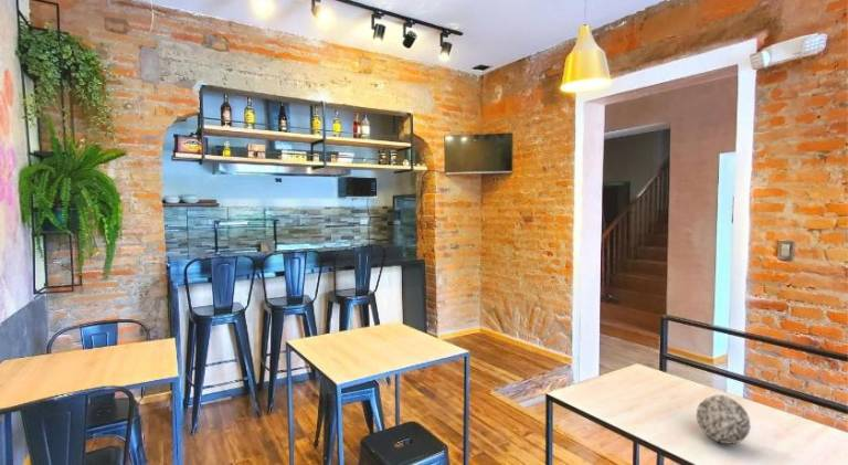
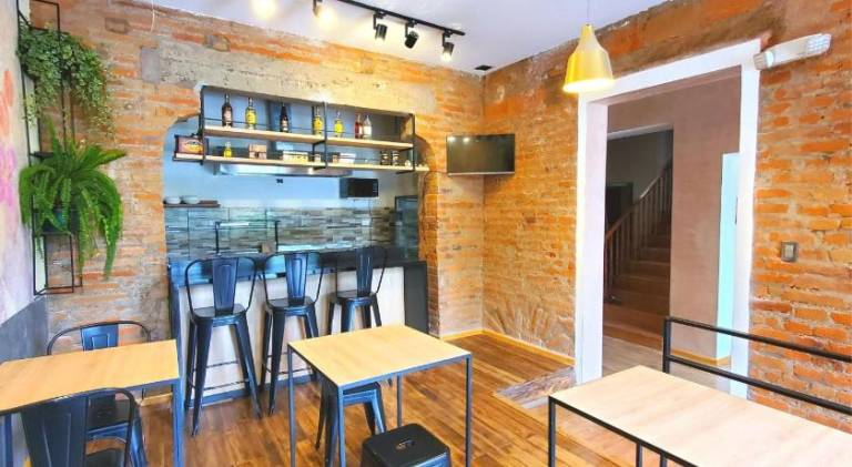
- decorative ball (722, 418)
